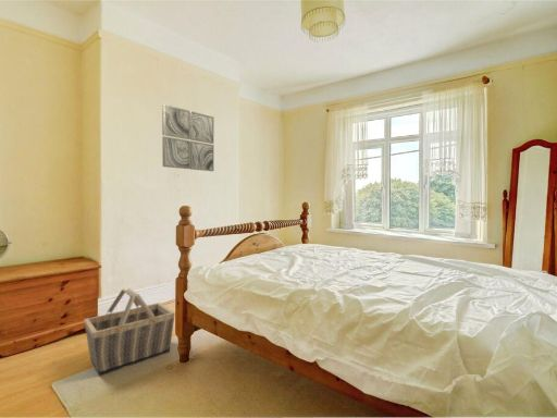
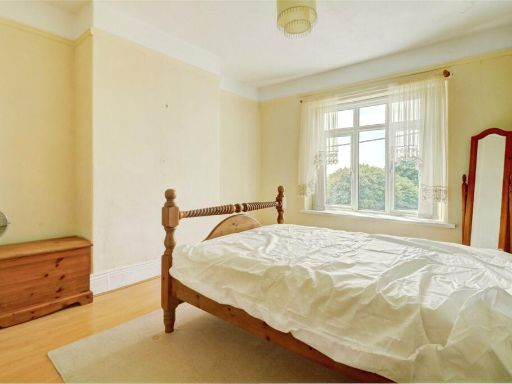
- basket (131, 323)
- wall art (189, 140)
